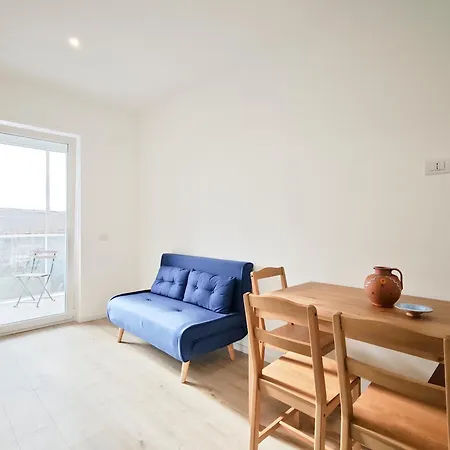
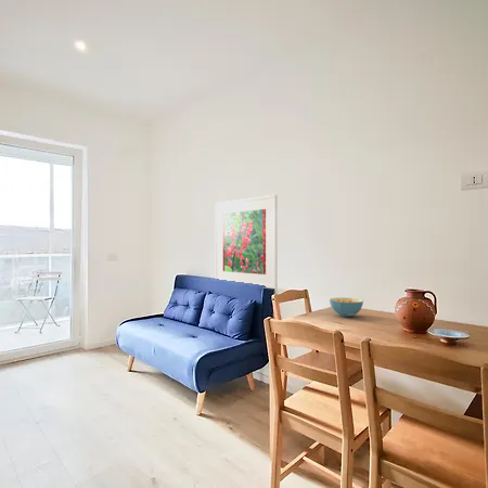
+ cereal bowl (346, 307)
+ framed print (243, 242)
